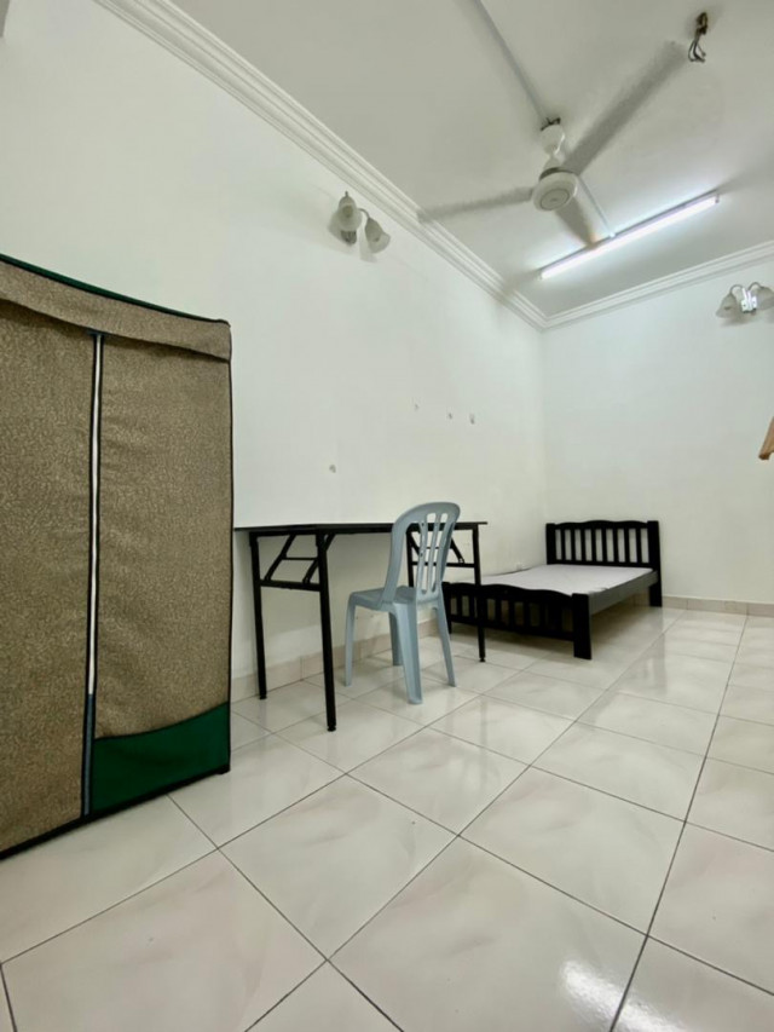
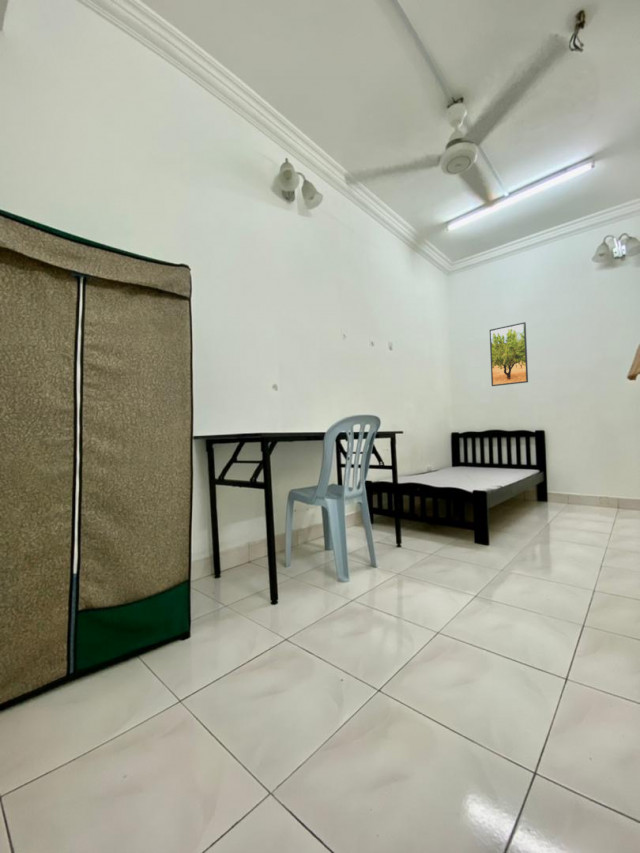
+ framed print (508, 355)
